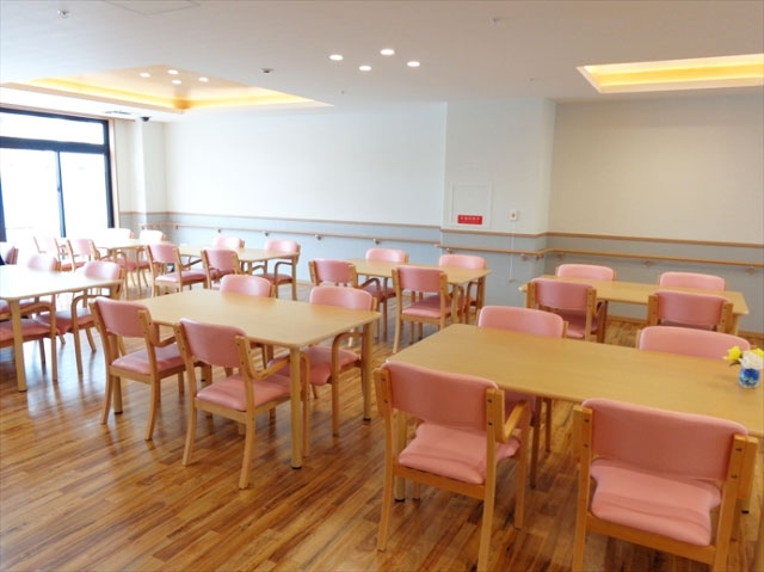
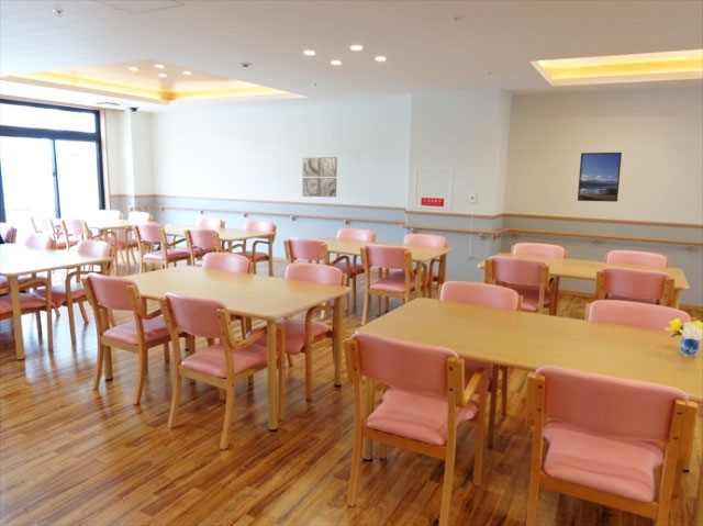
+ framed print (599, 177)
+ wall art (319, 176)
